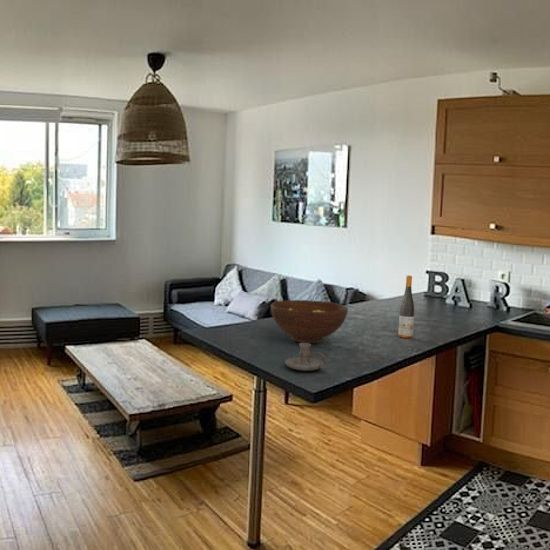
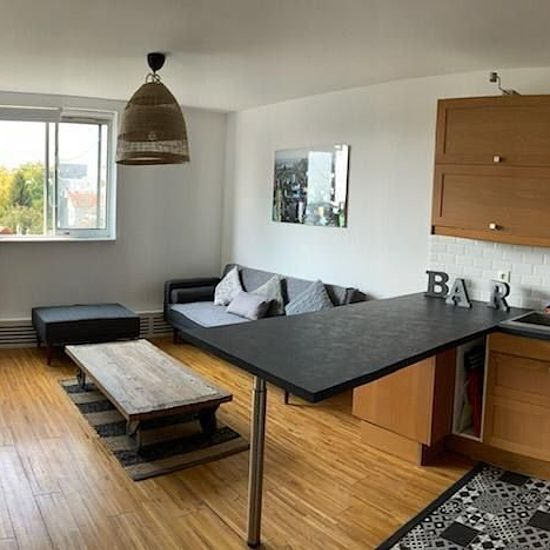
- candle holder (308, 357)
- wine bottle (407, 306)
- fruit bowl (308, 323)
